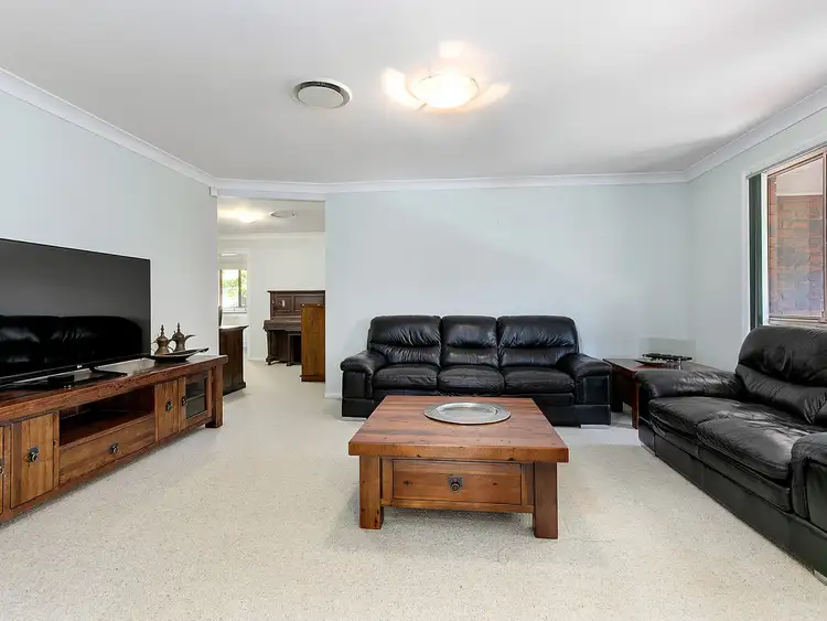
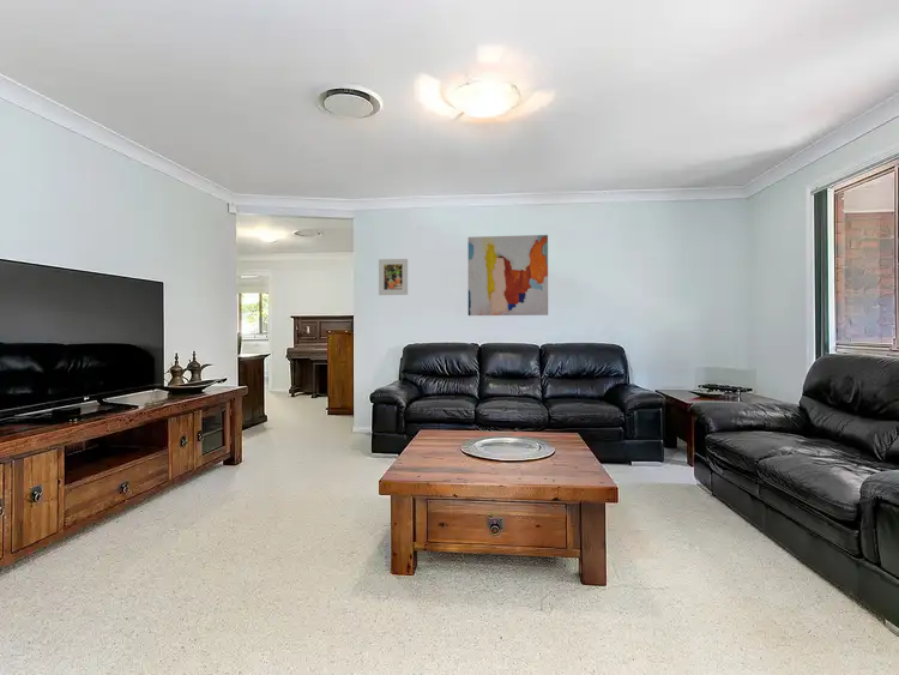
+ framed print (393, 277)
+ wall art (507, 276)
